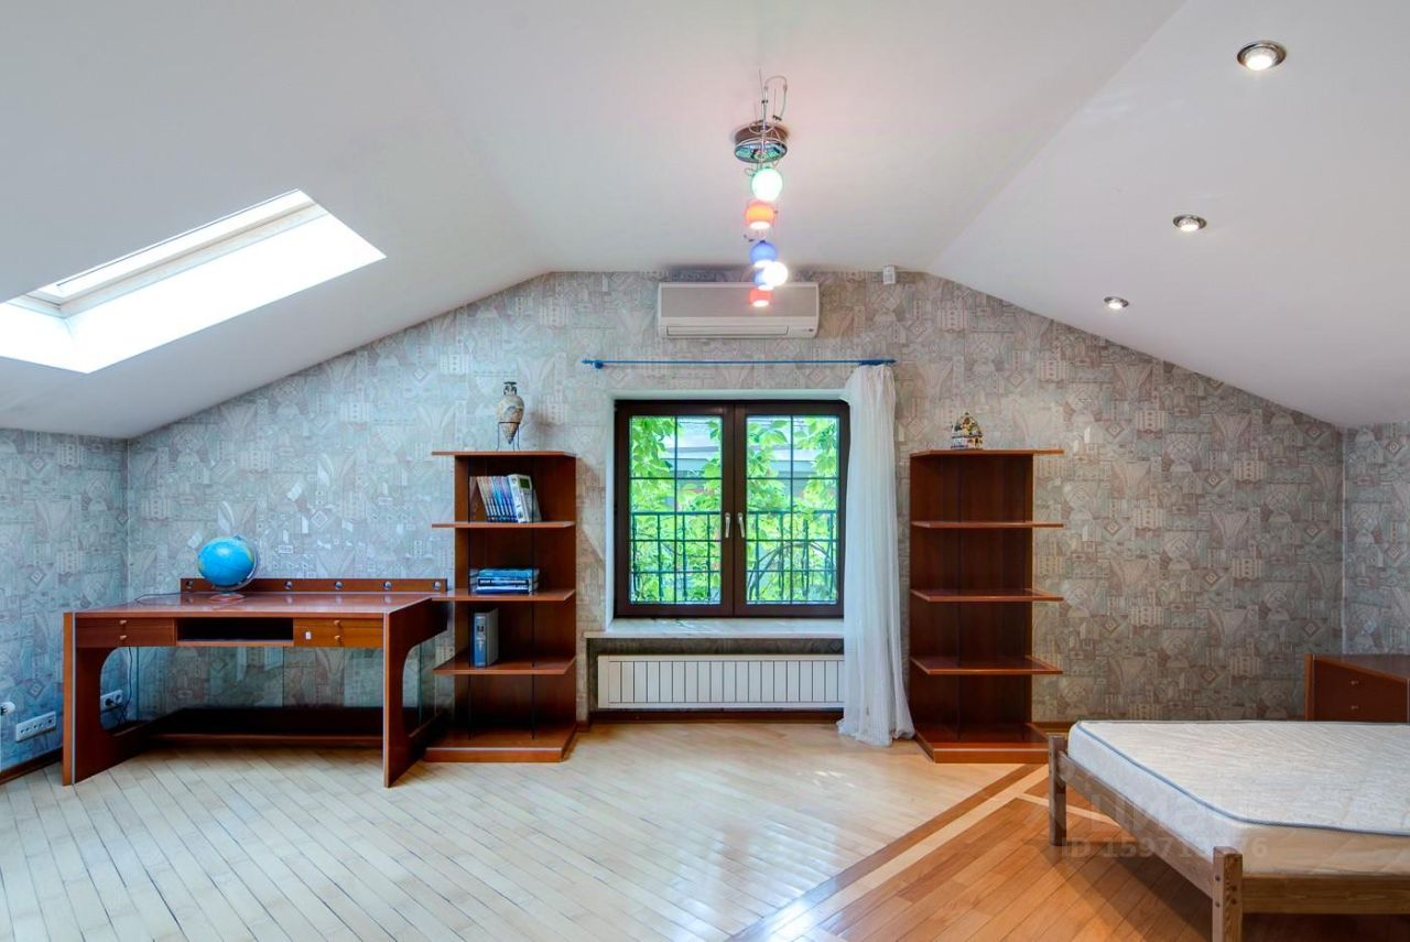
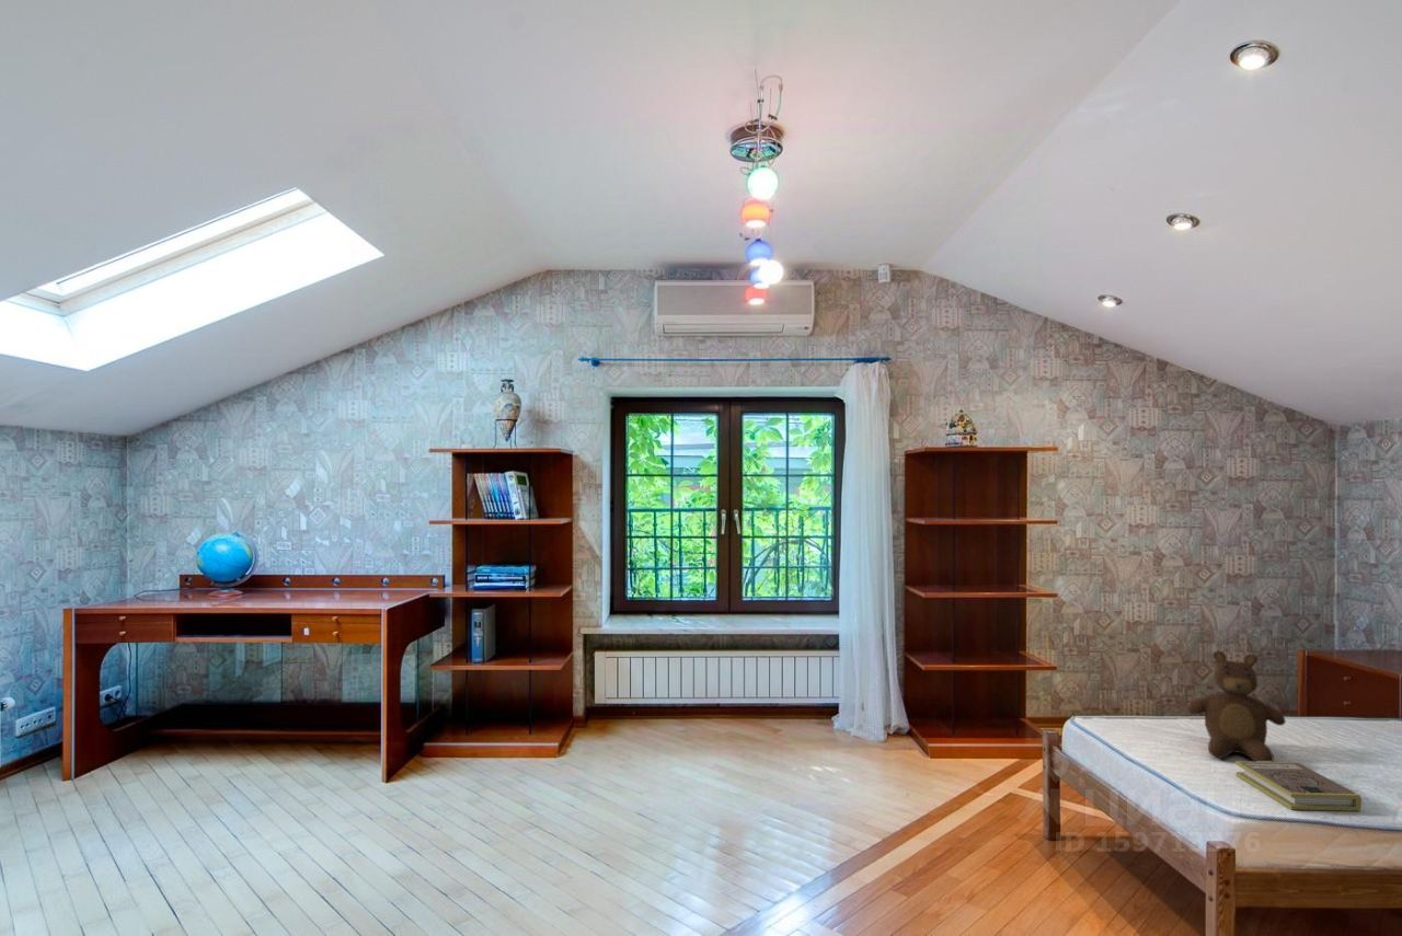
+ book (1295, 784)
+ teddy bear (1237, 704)
